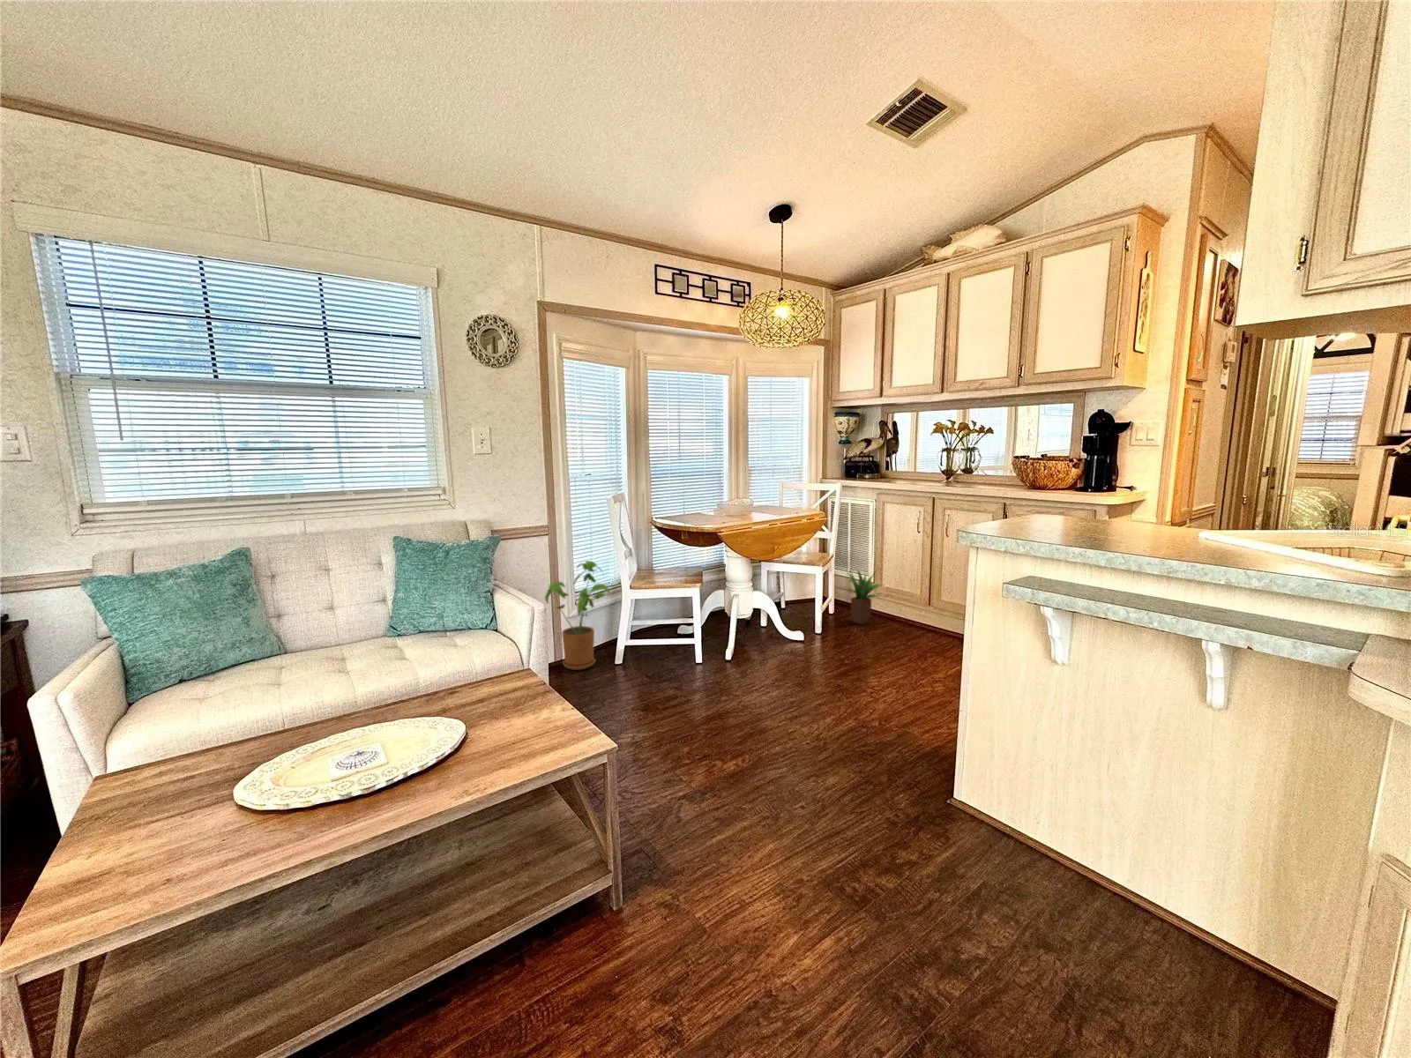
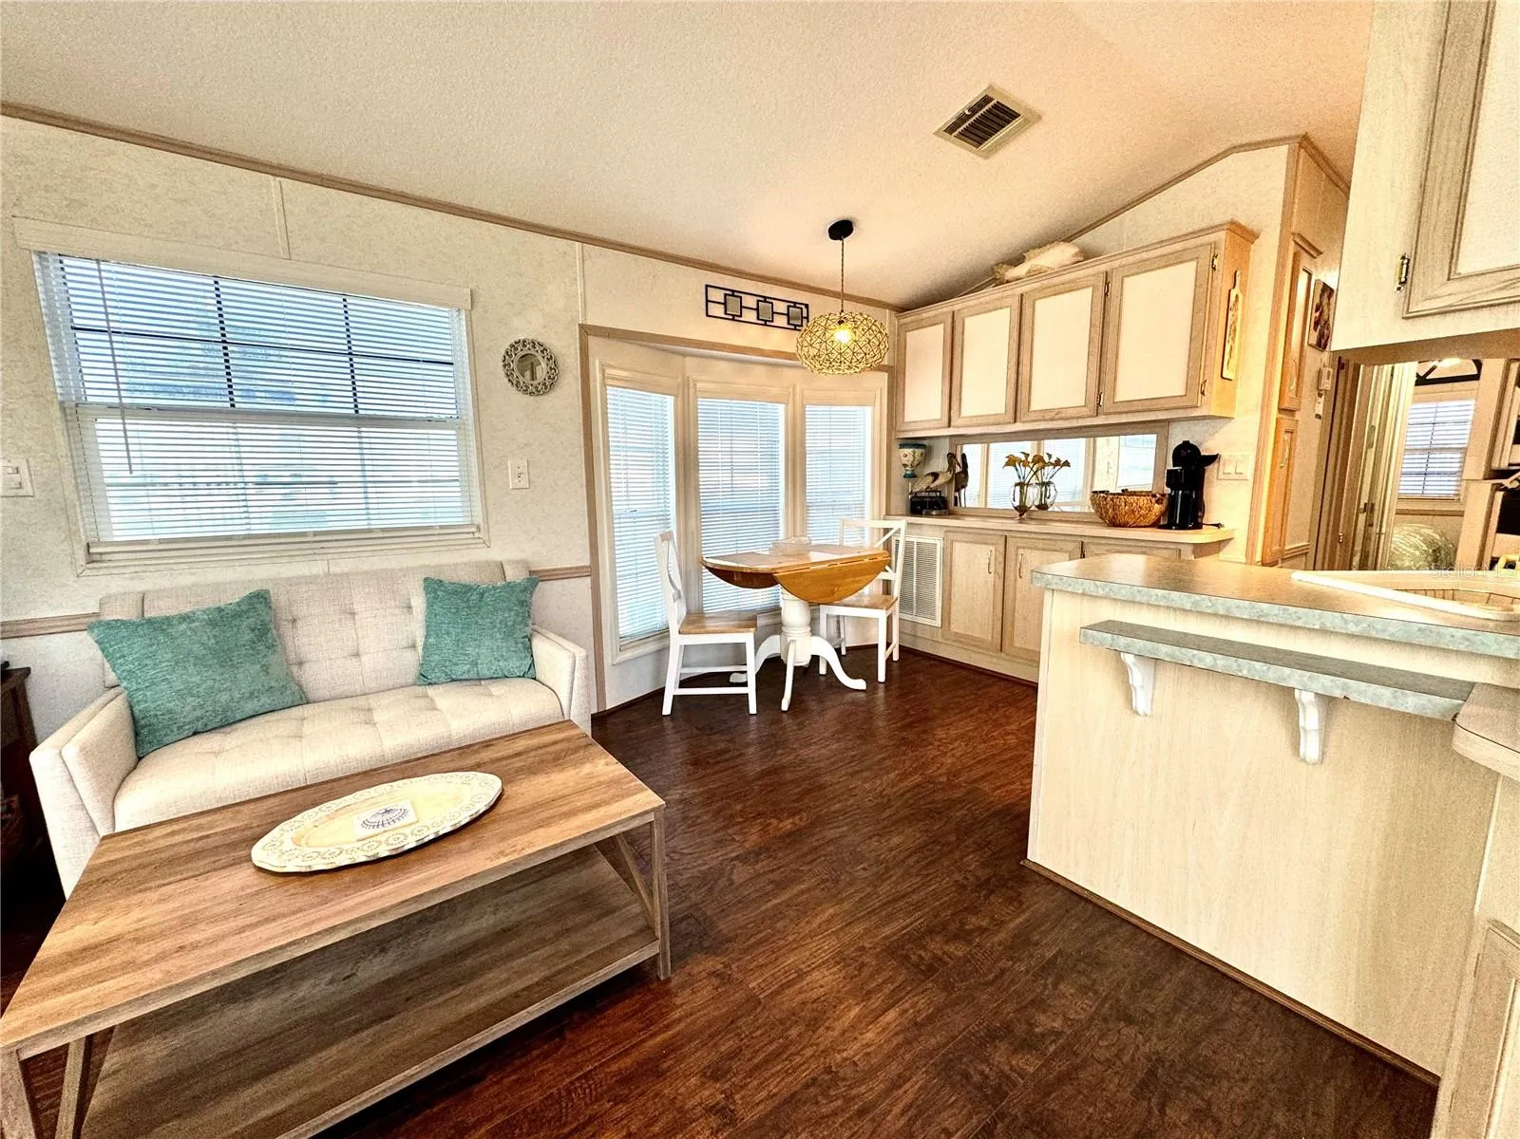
- house plant (582, 613)
- potted plant (865, 595)
